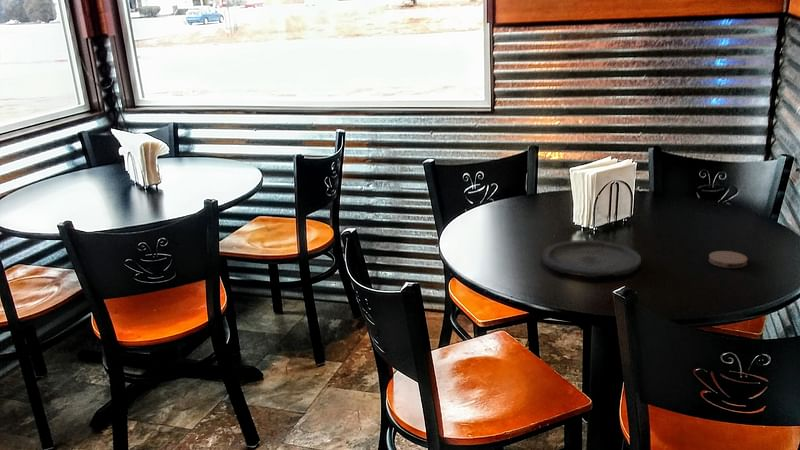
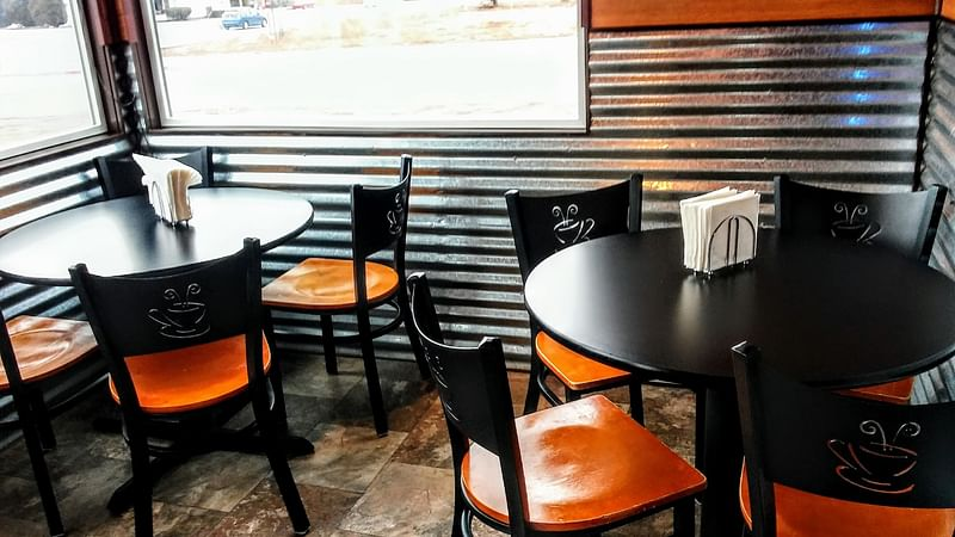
- plate (590, 258)
- coaster (727, 259)
